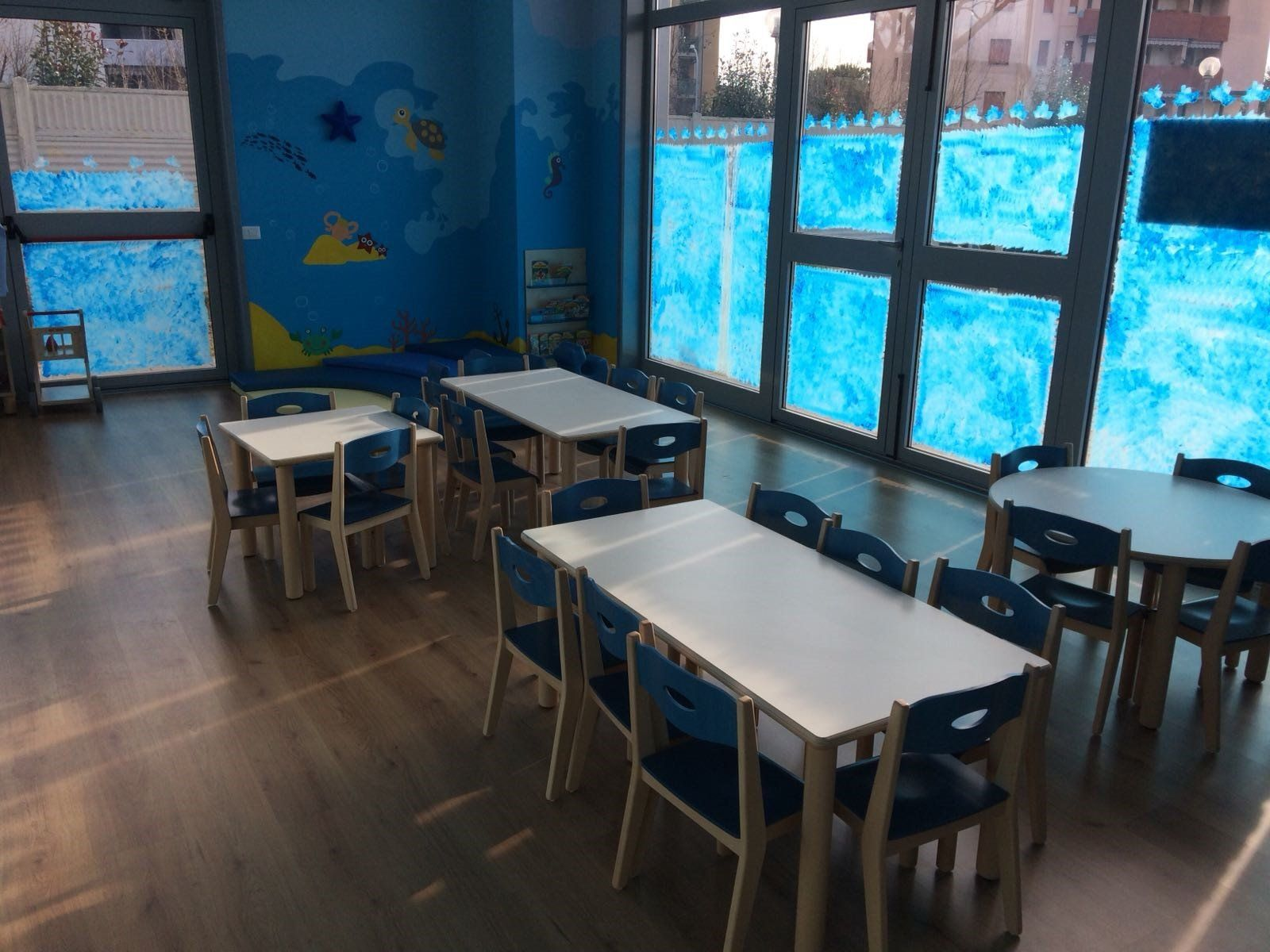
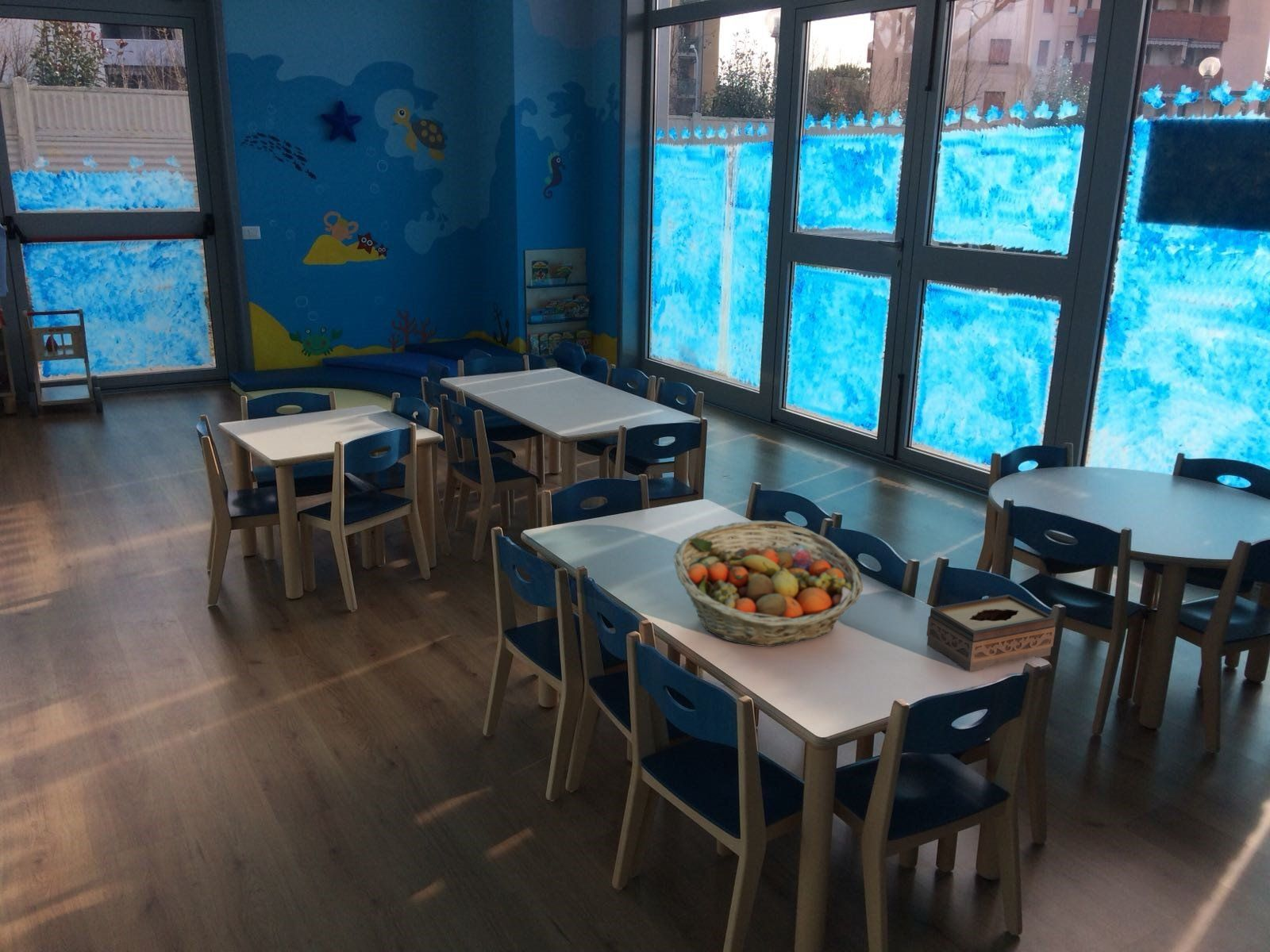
+ tissue box (990, 631)
+ fruit basket (767, 582)
